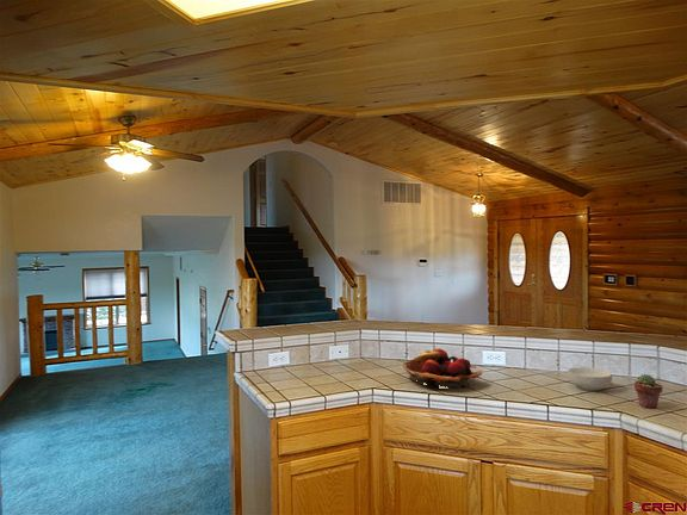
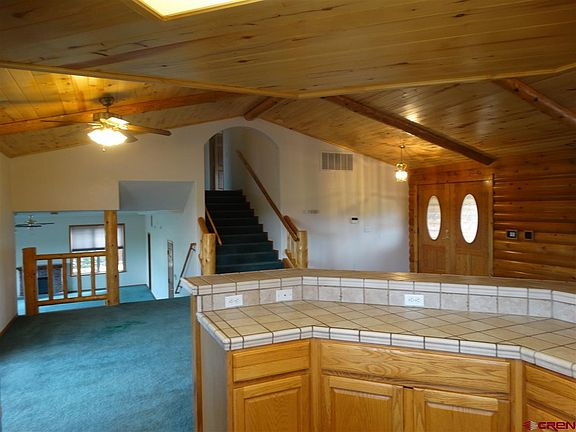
- fruit basket (439, 366)
- cereal bowl (589, 379)
- potted succulent (648, 390)
